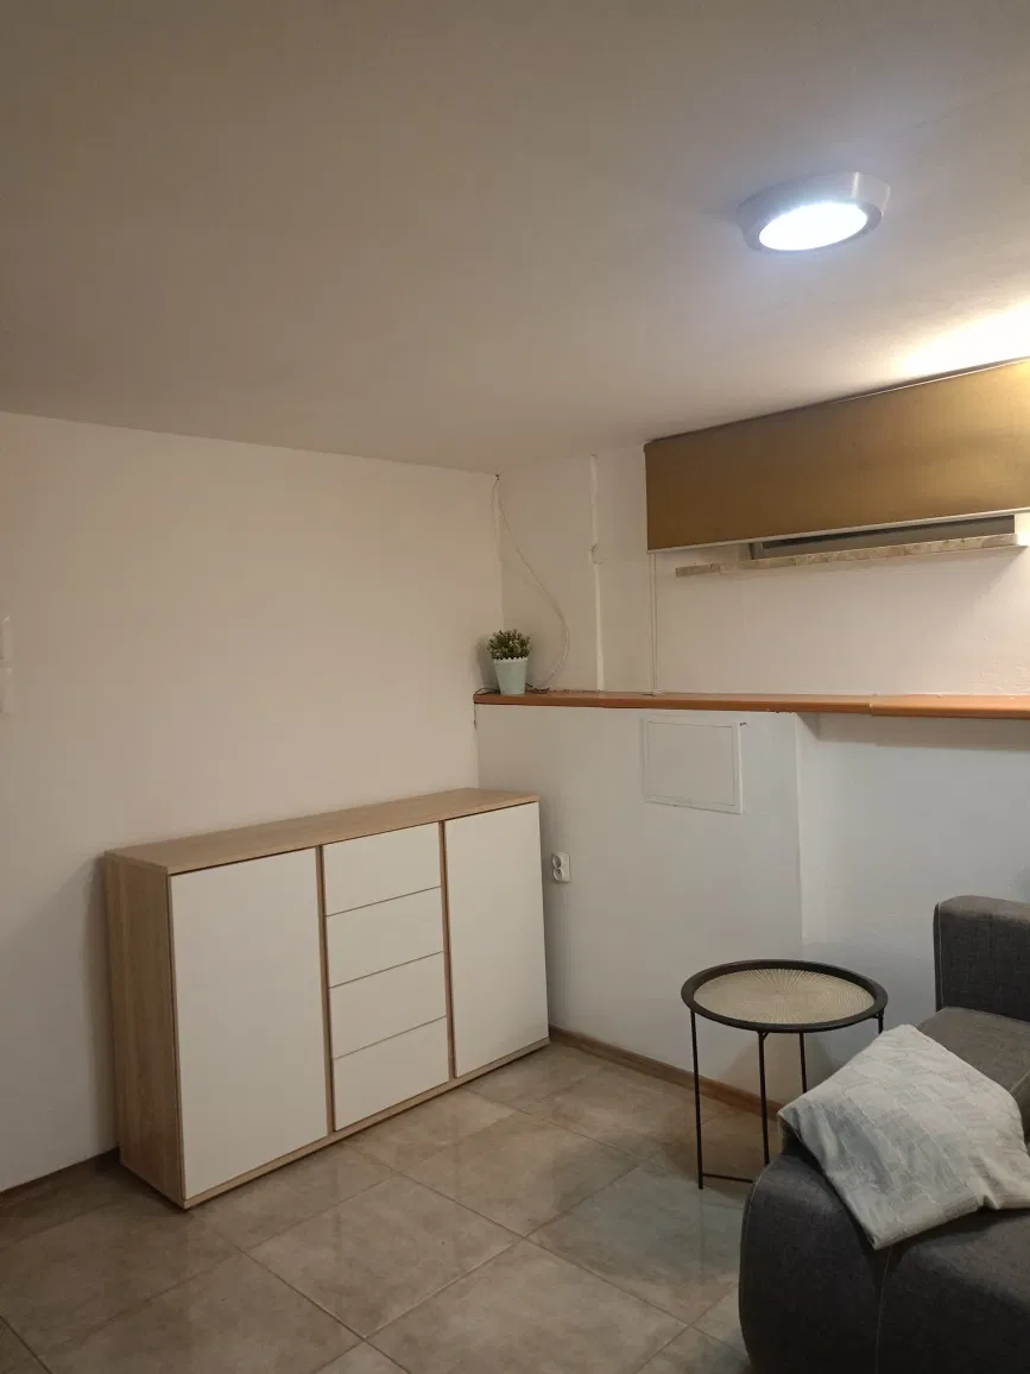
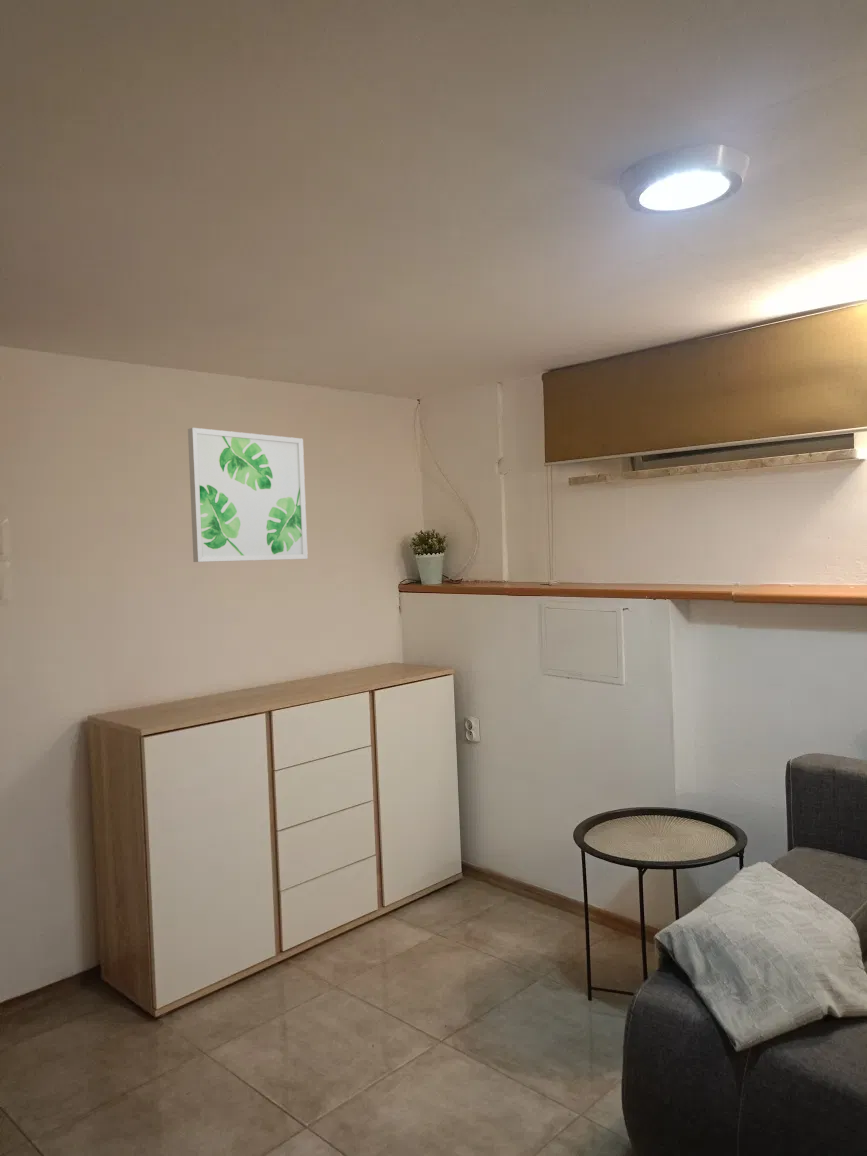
+ wall art (250, 497)
